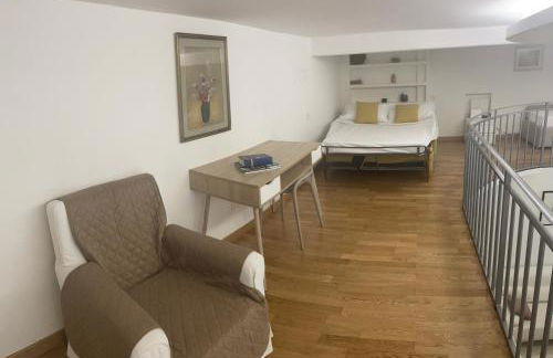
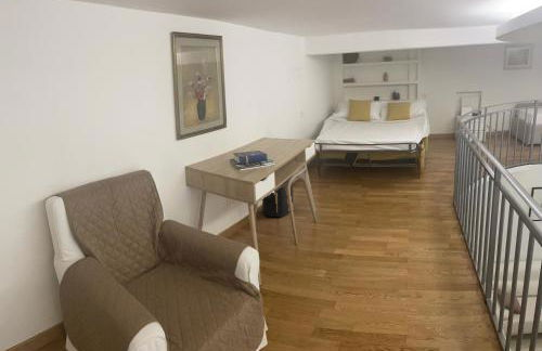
+ backpack (276, 191)
